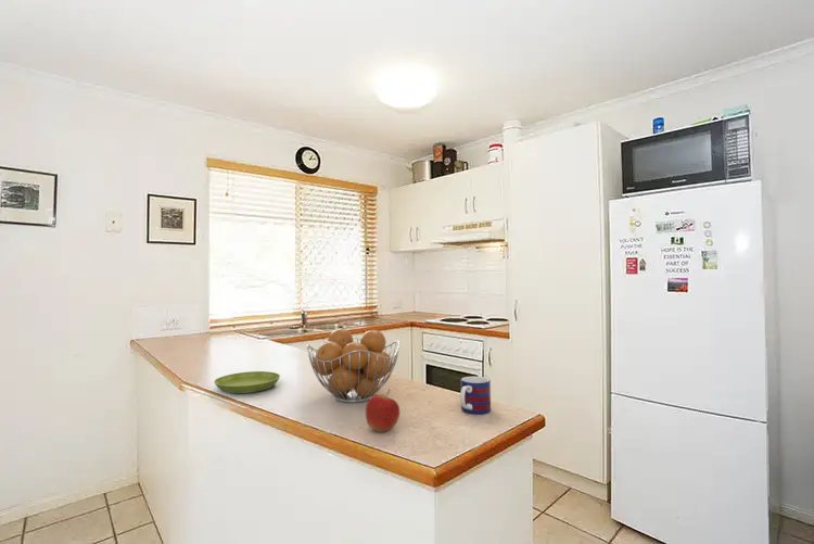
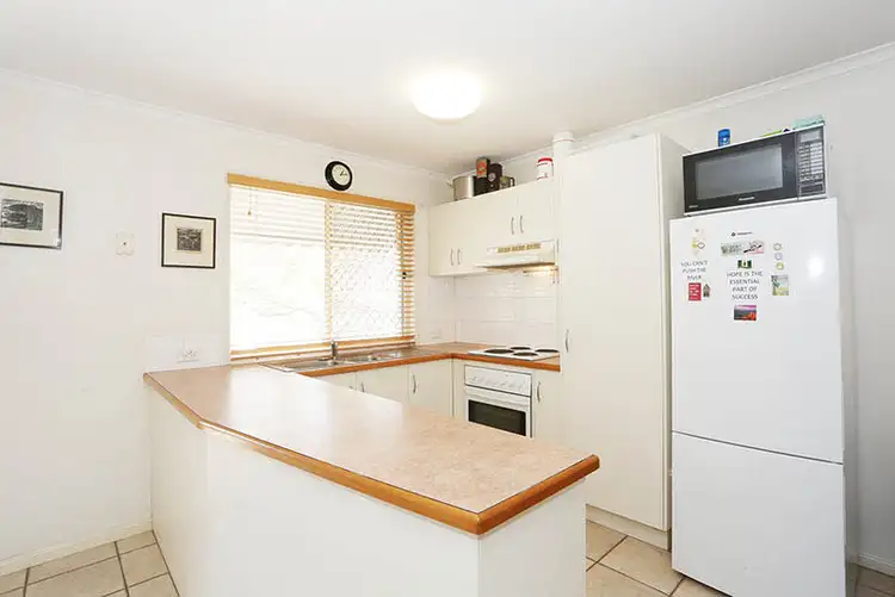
- mug (472, 395)
- saucer (247, 382)
- fruit basket (354, 363)
- apple (382, 409)
